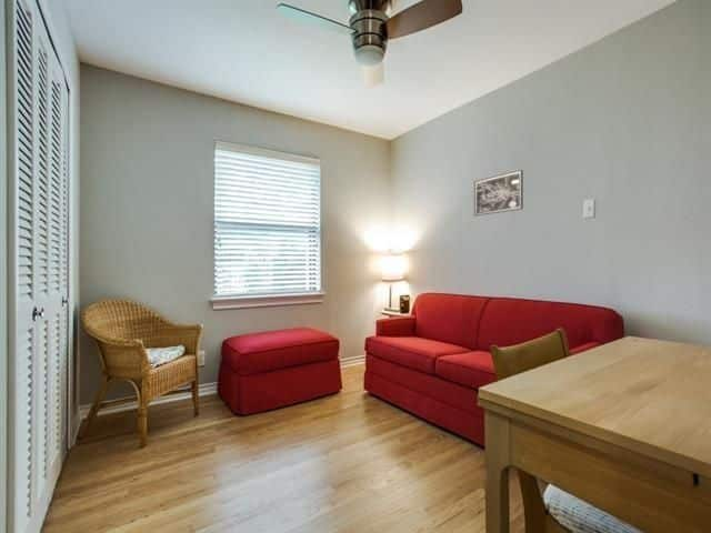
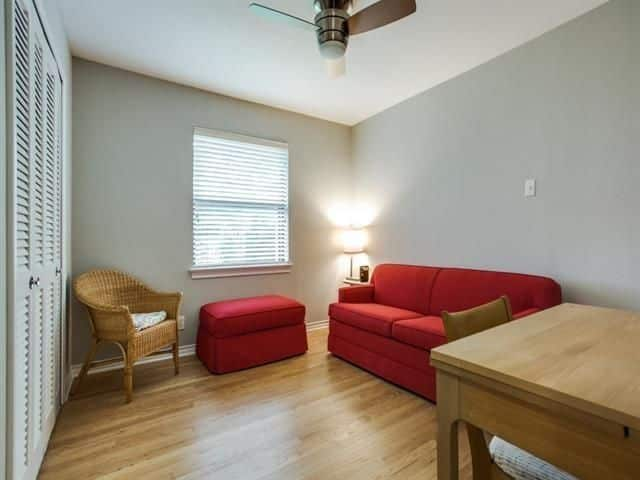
- wall art (497, 194)
